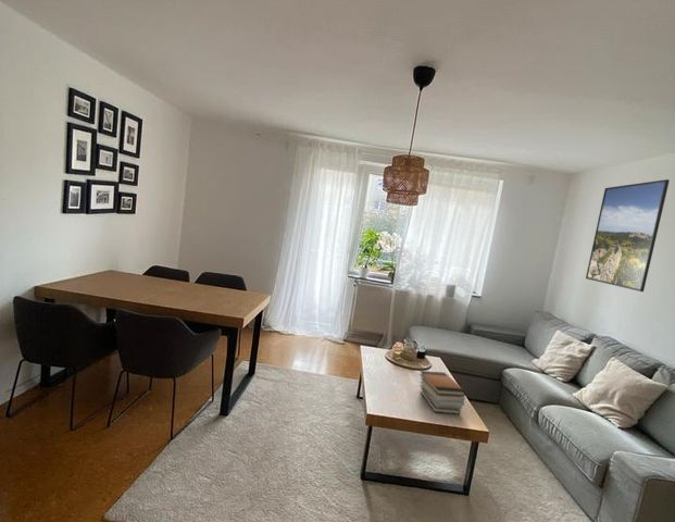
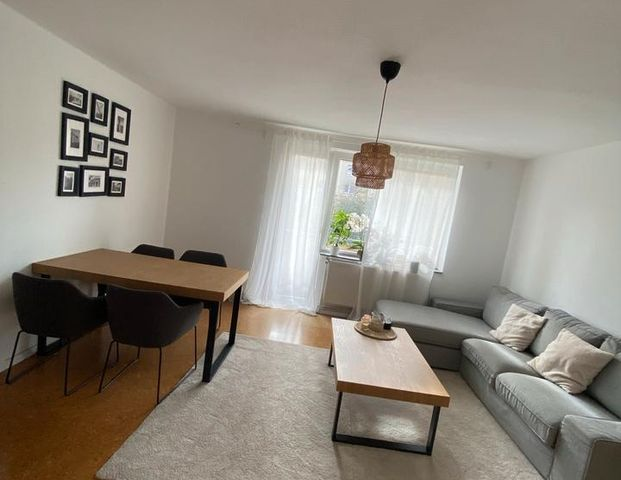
- book stack (440, 391)
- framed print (622, 235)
